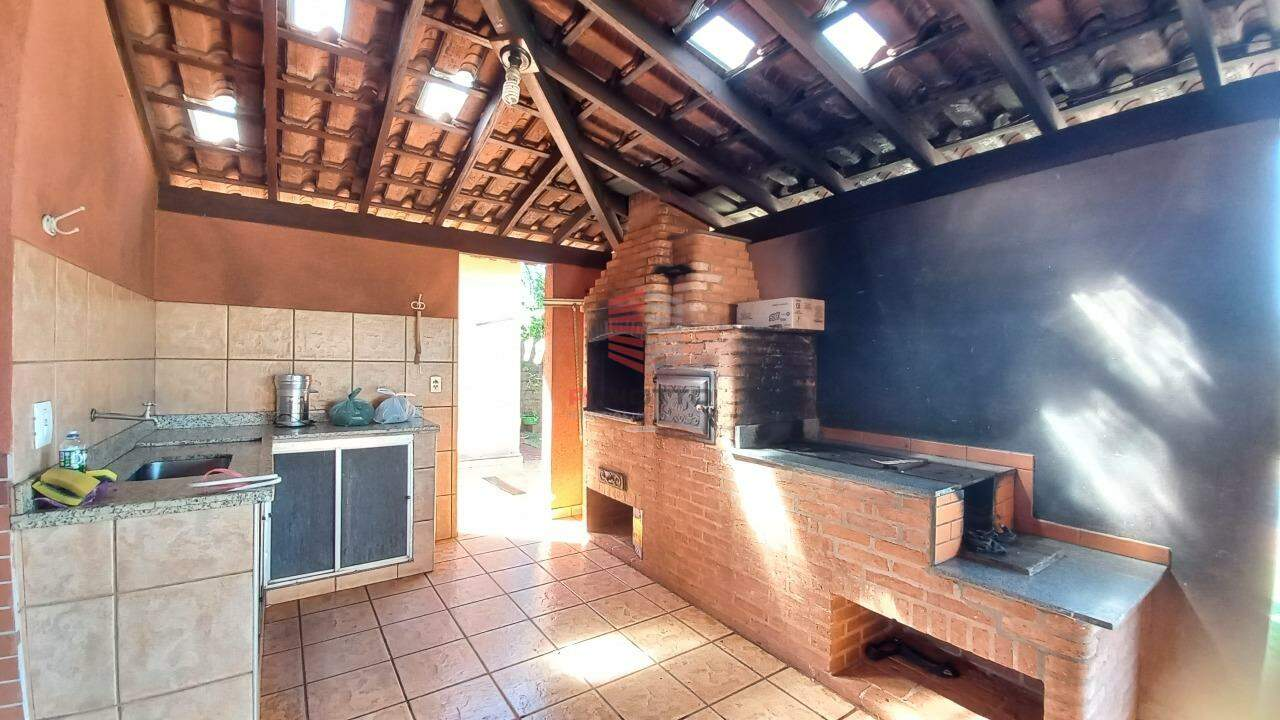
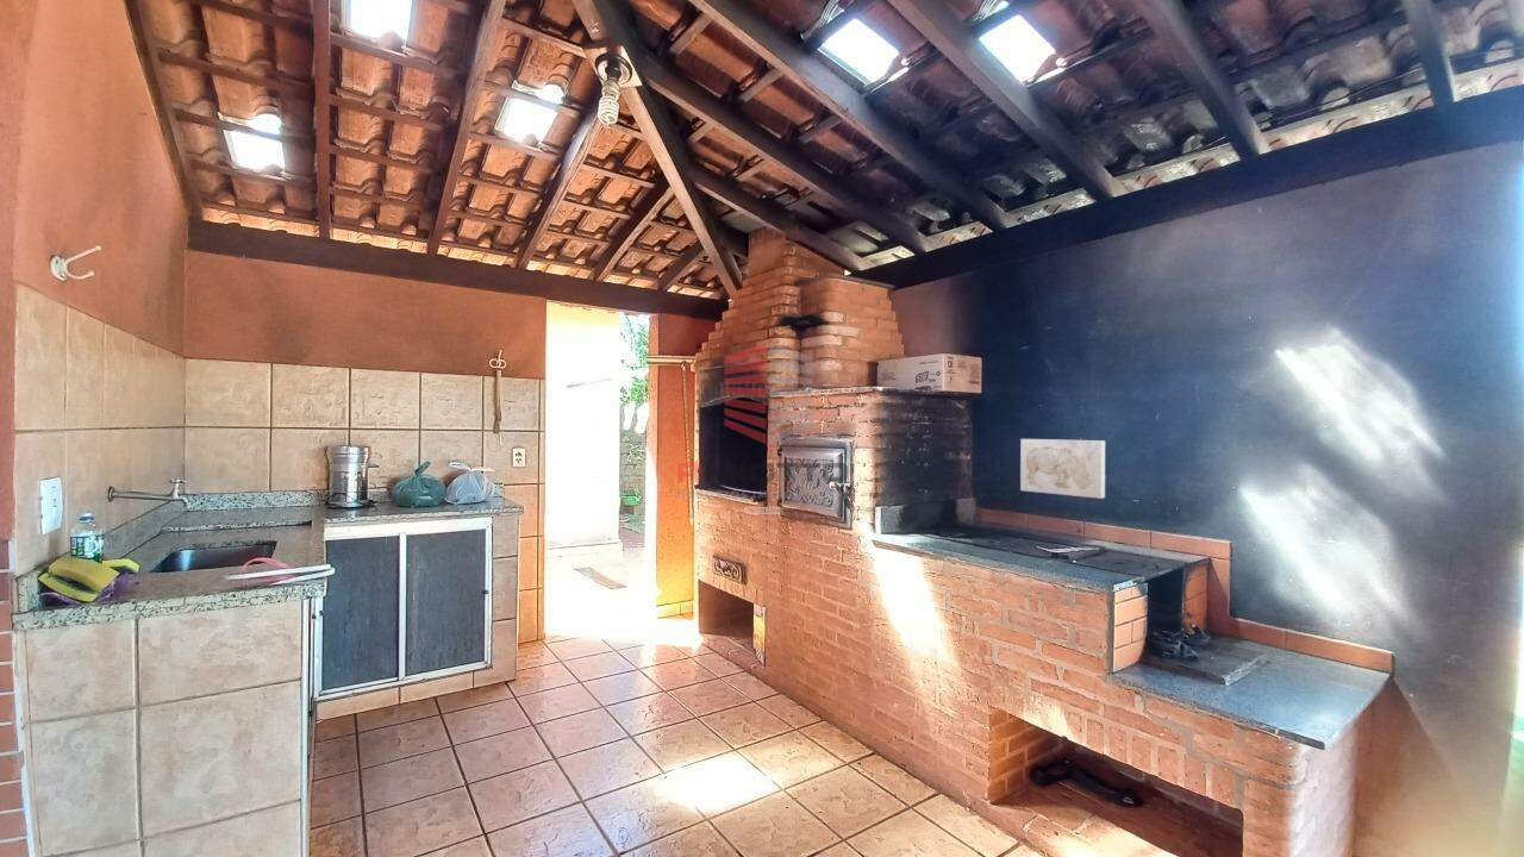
+ wall art (1060, 467)
